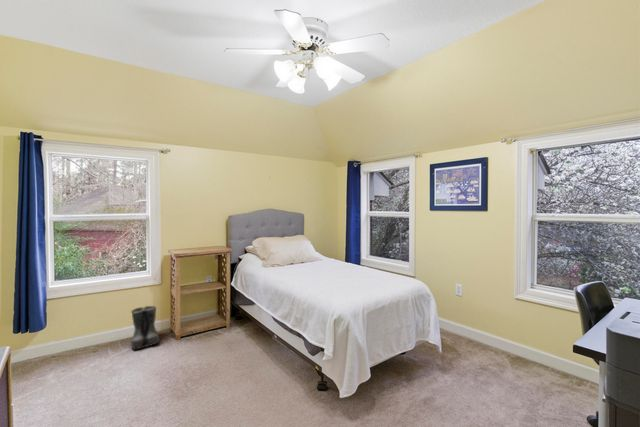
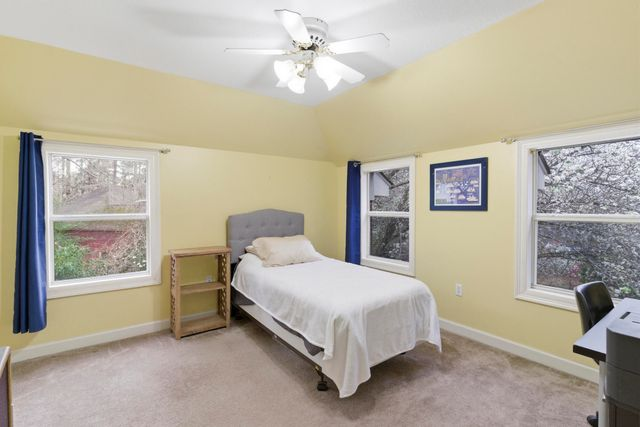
- boots (144, 325)
